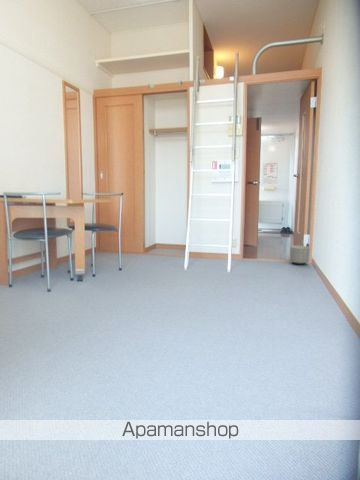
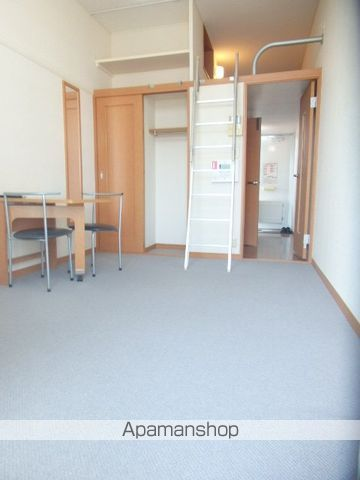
- planter (299, 255)
